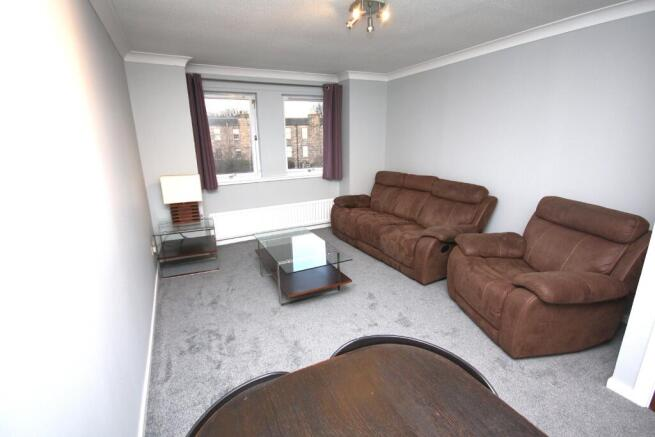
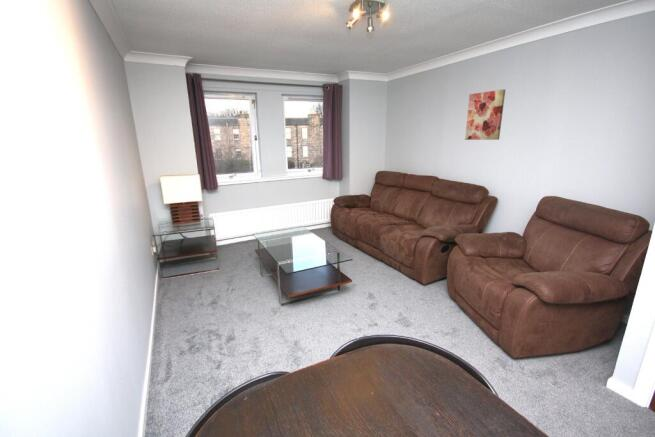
+ wall art (483, 116)
